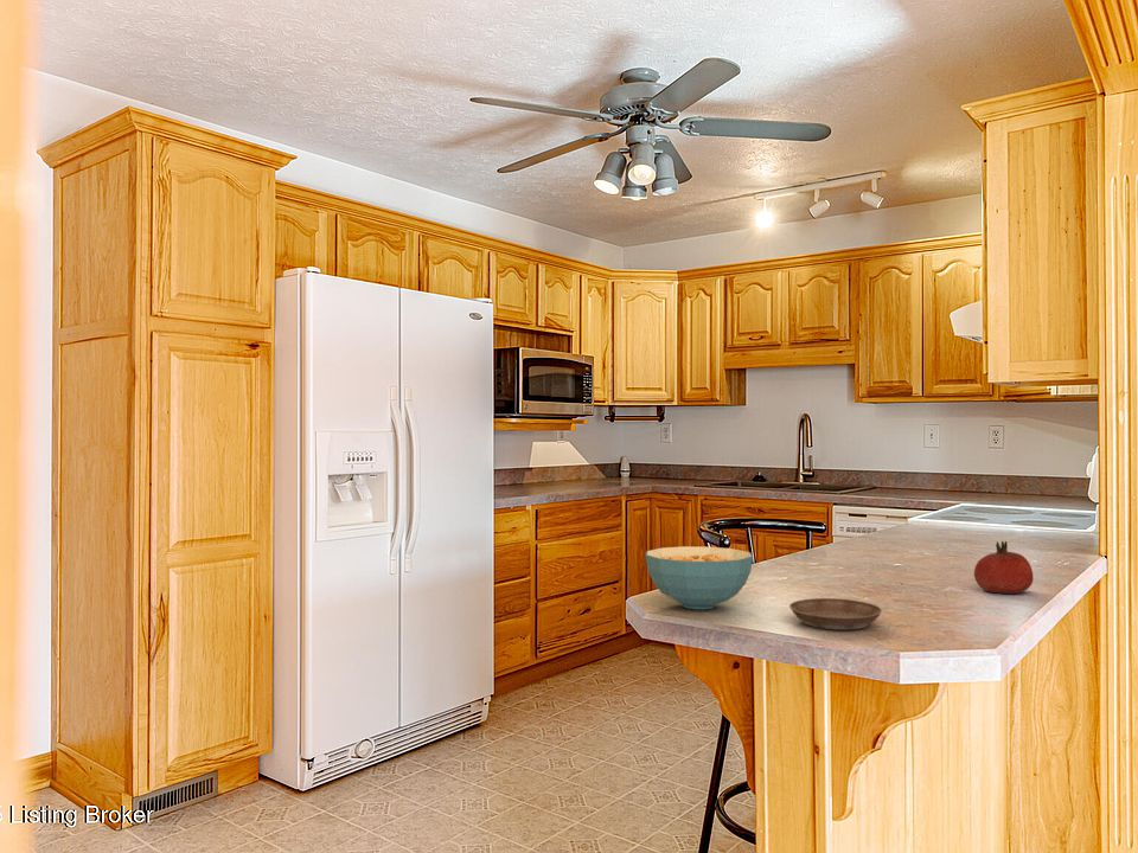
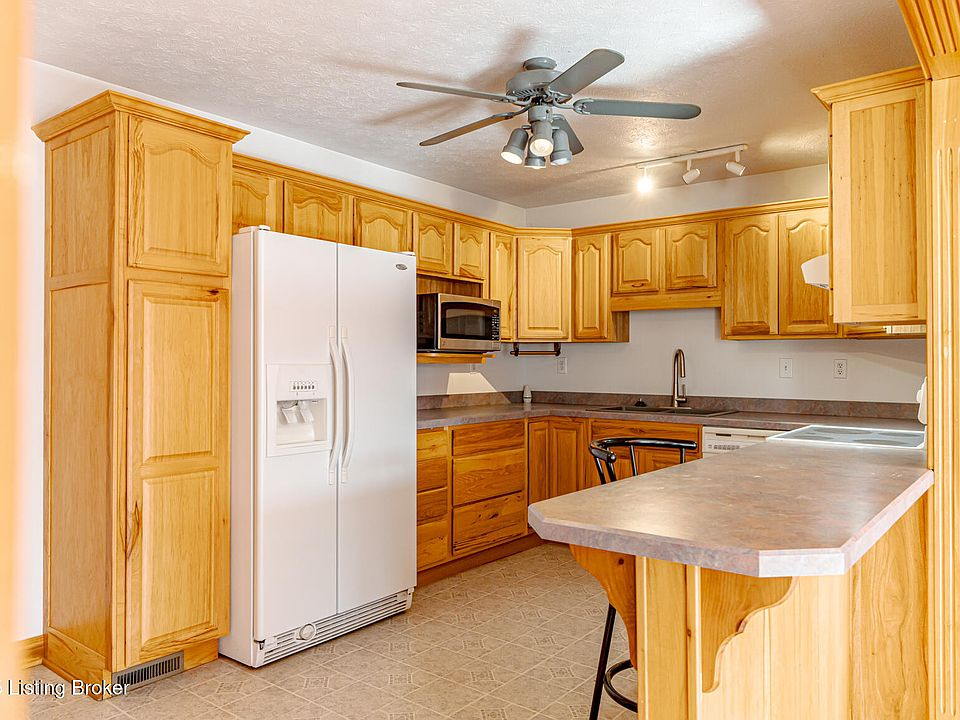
- fruit (1003, 565)
- cereal bowl (698, 579)
- saucer (835, 614)
